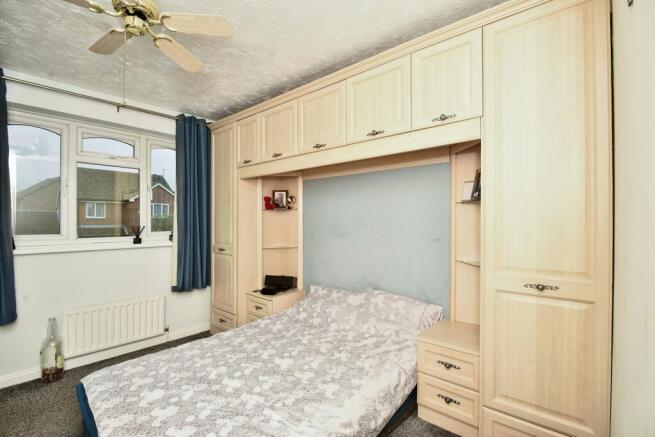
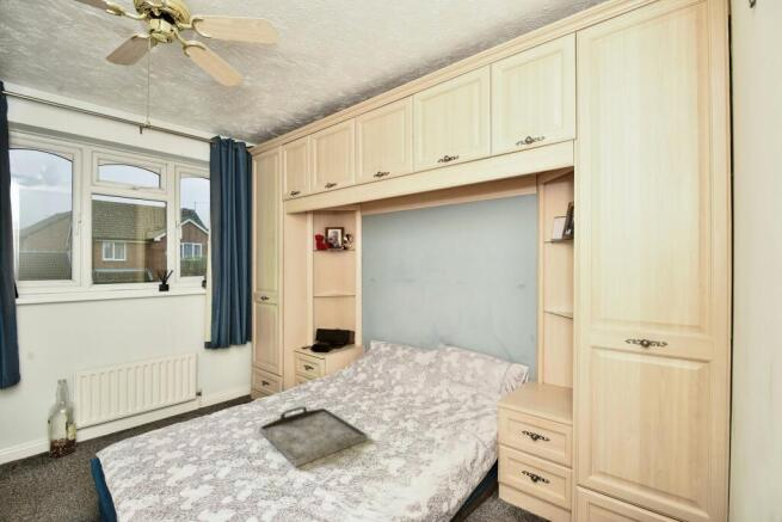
+ serving tray (312, 428)
